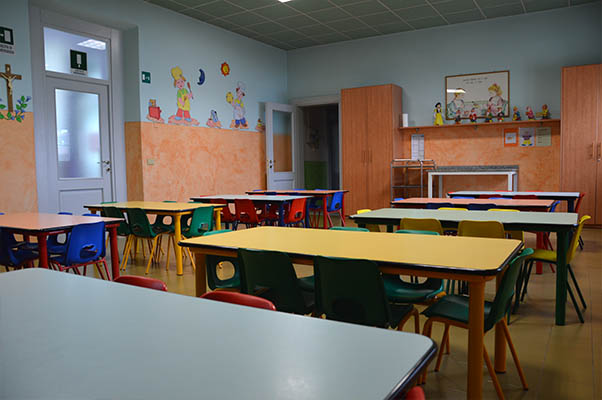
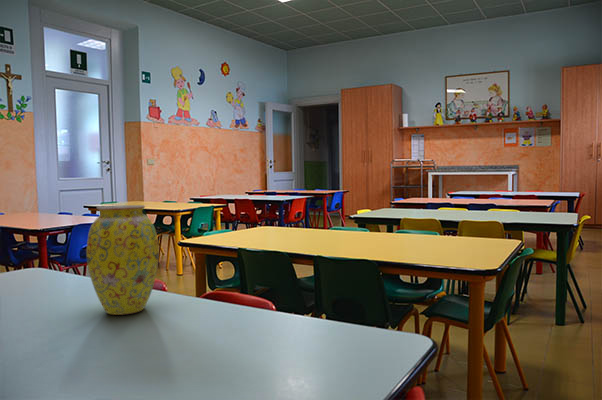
+ vase (123, 258)
